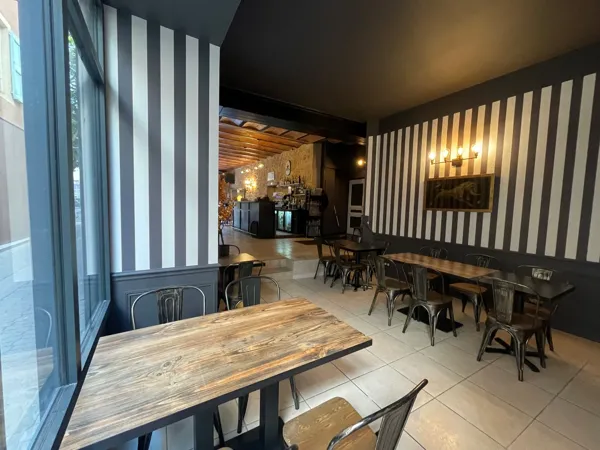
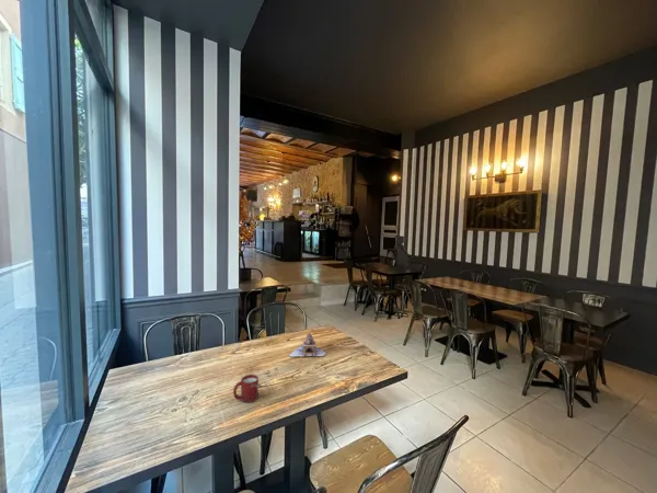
+ teapot (309, 343)
+ cup (245, 389)
